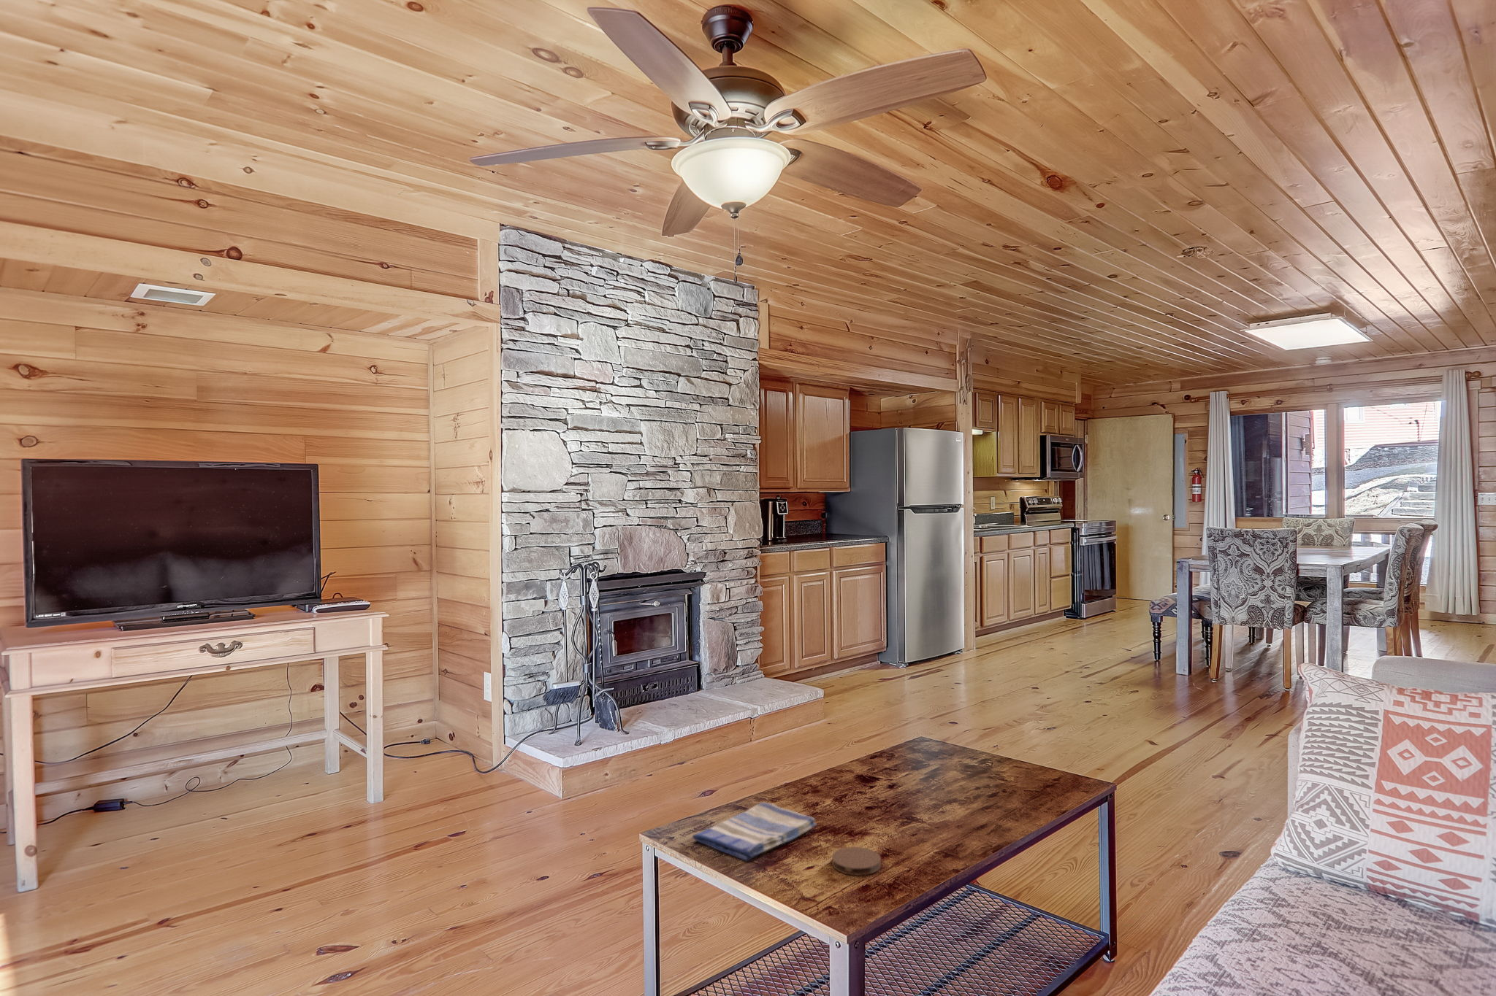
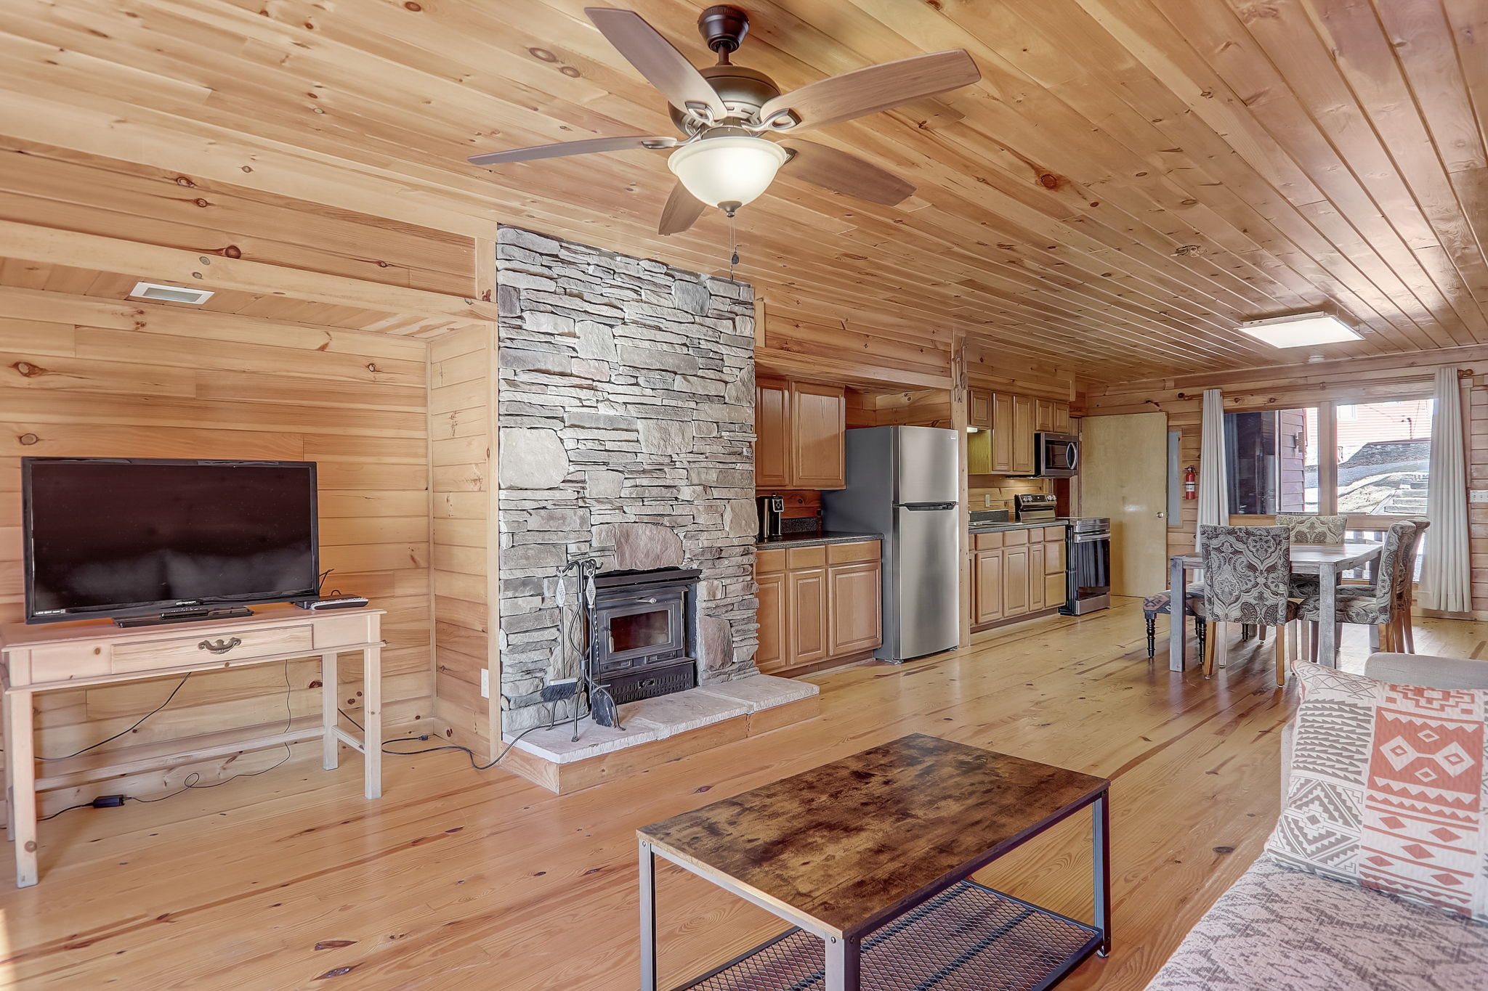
- dish towel (755, 828)
- coaster (856, 860)
